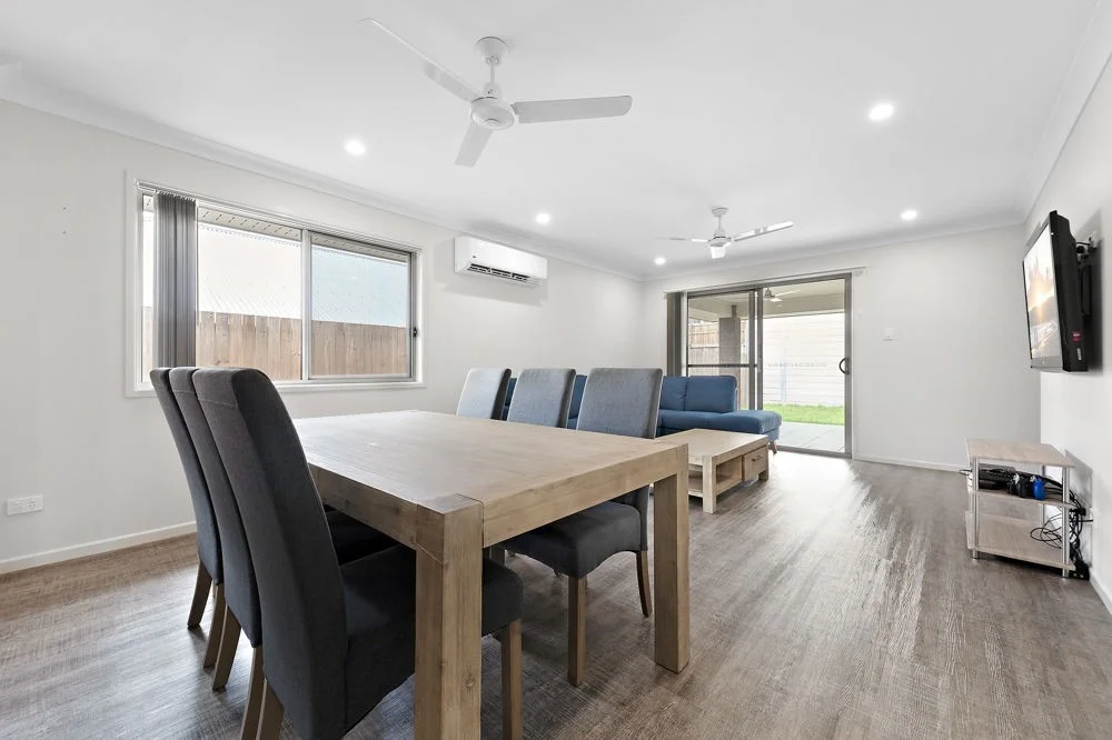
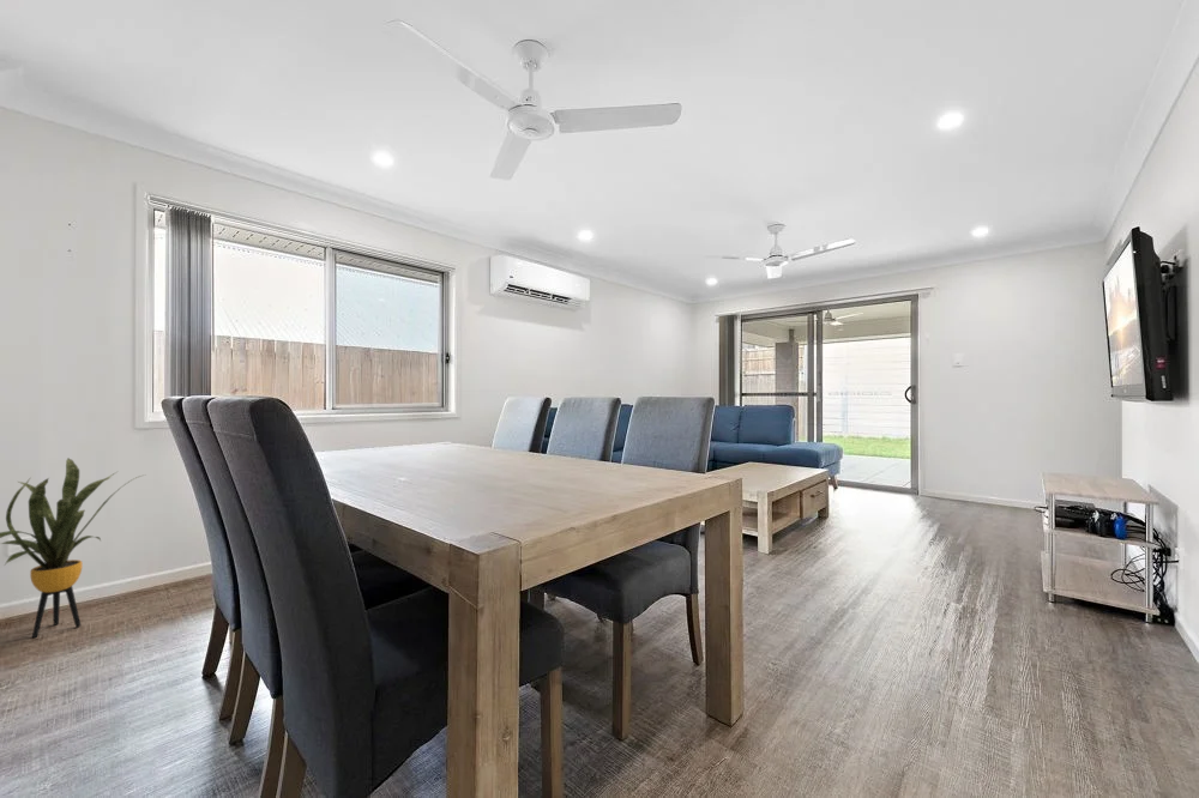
+ house plant (68, 543)
